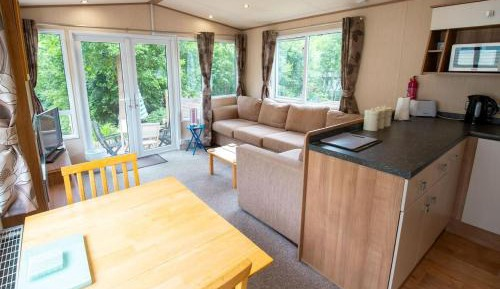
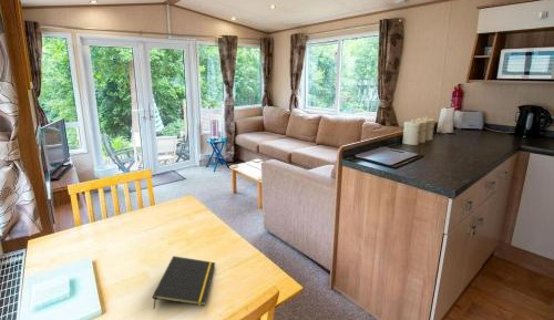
+ notepad (187, 278)
